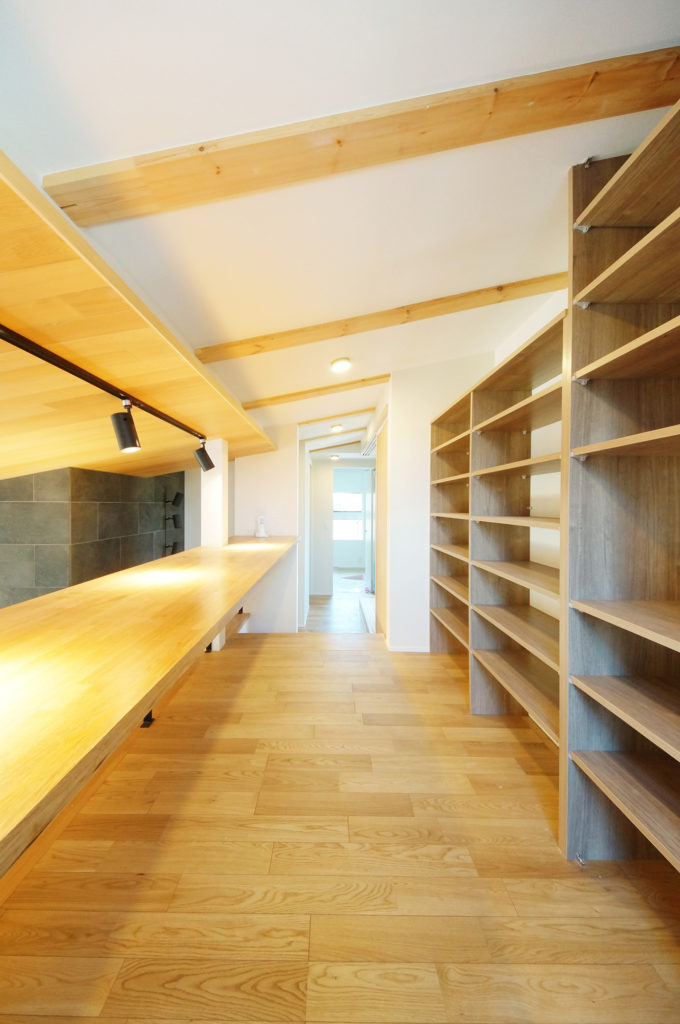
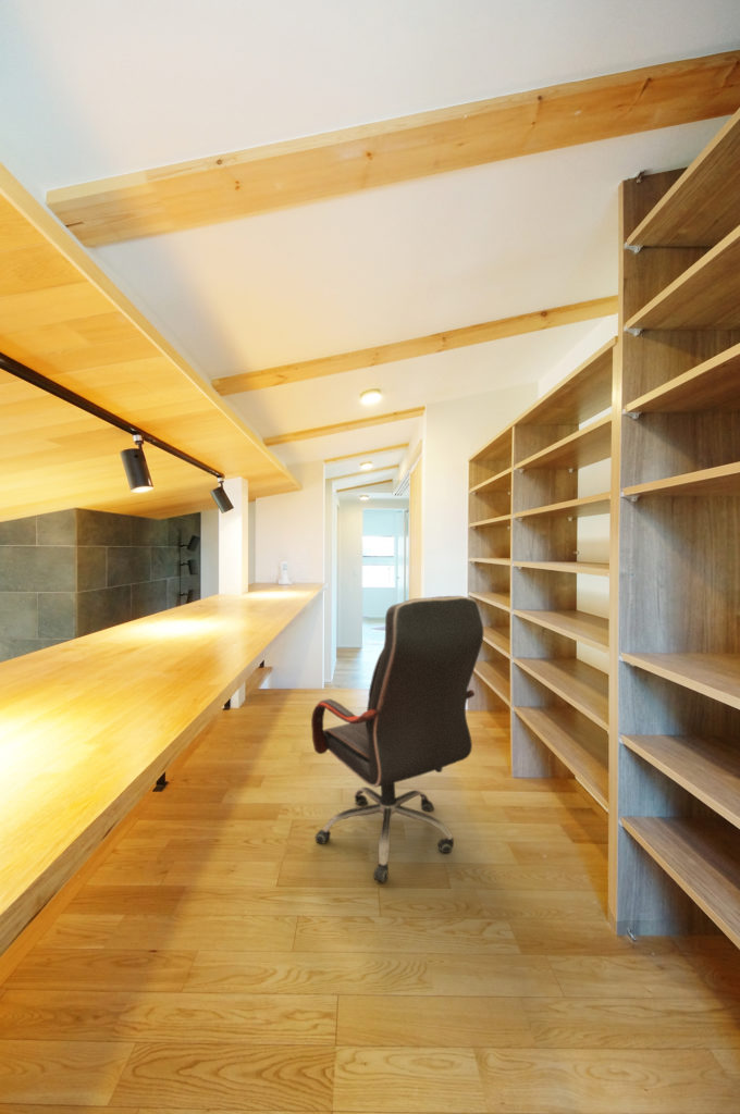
+ office chair (393, 715)
